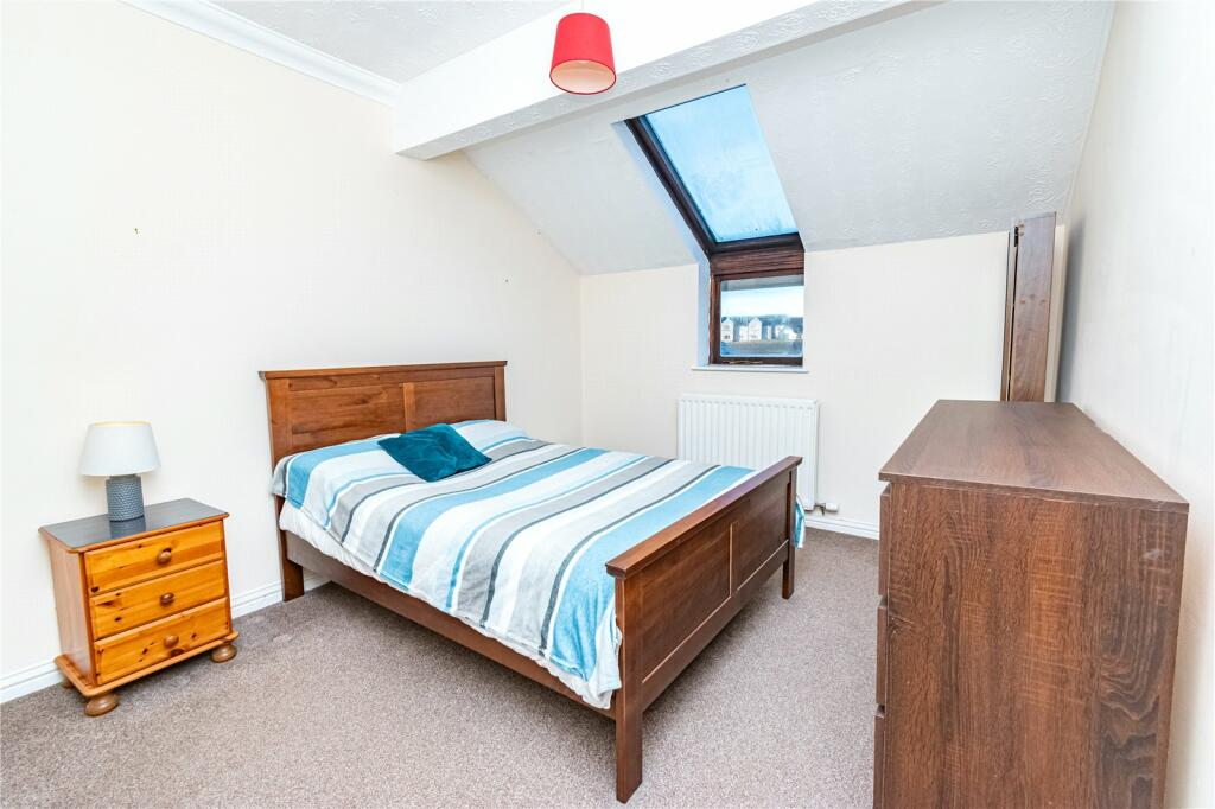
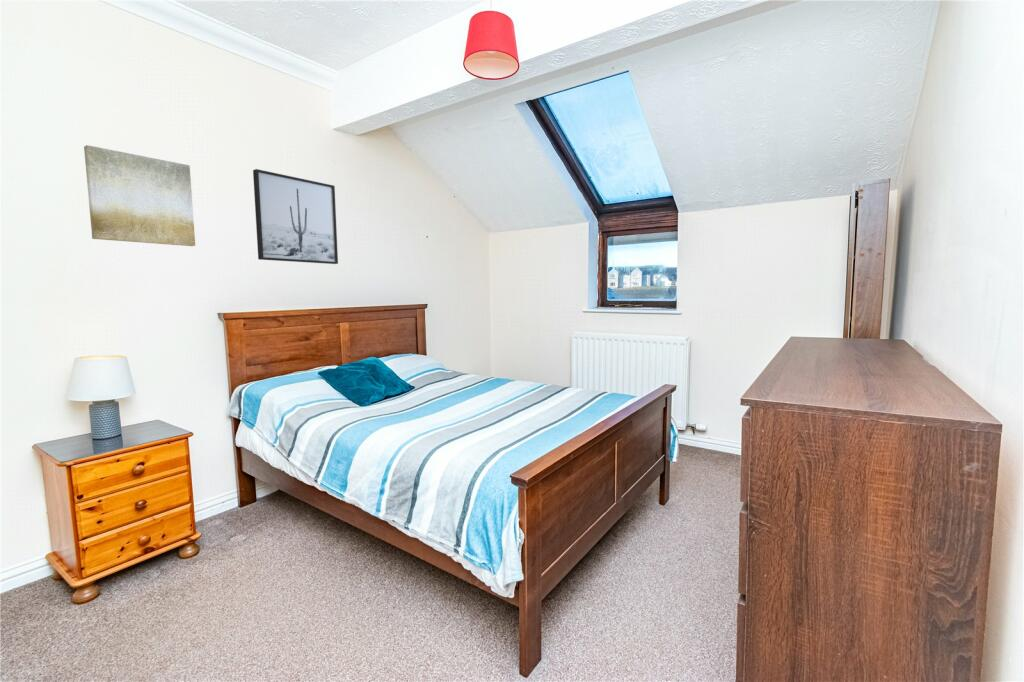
+ wall art (143, 199)
+ wall art (298, 220)
